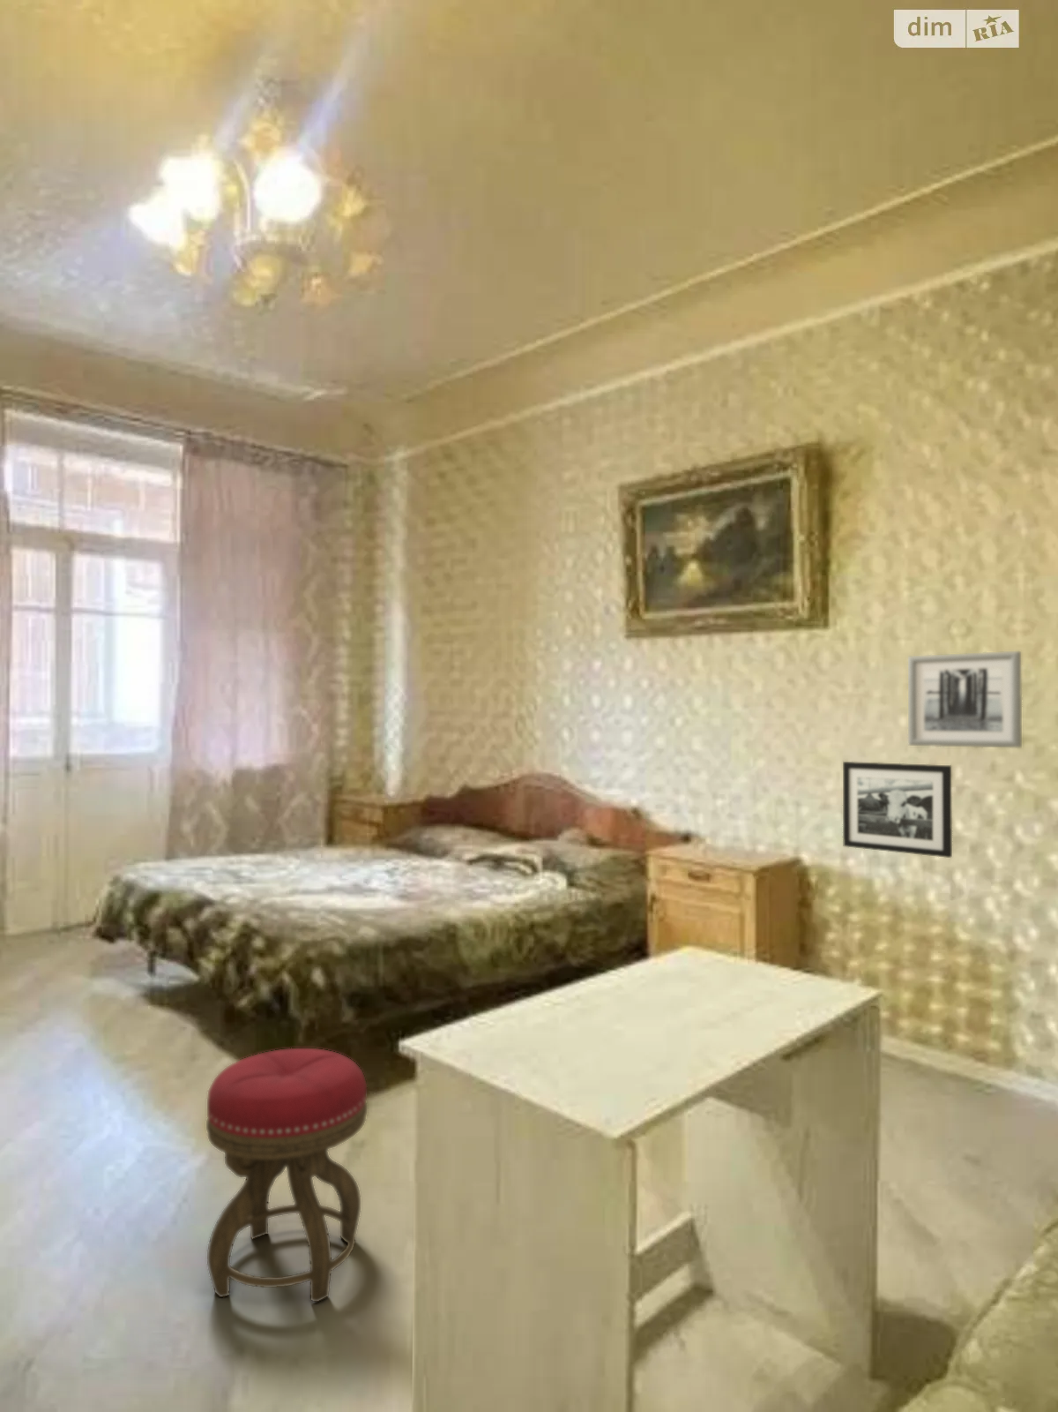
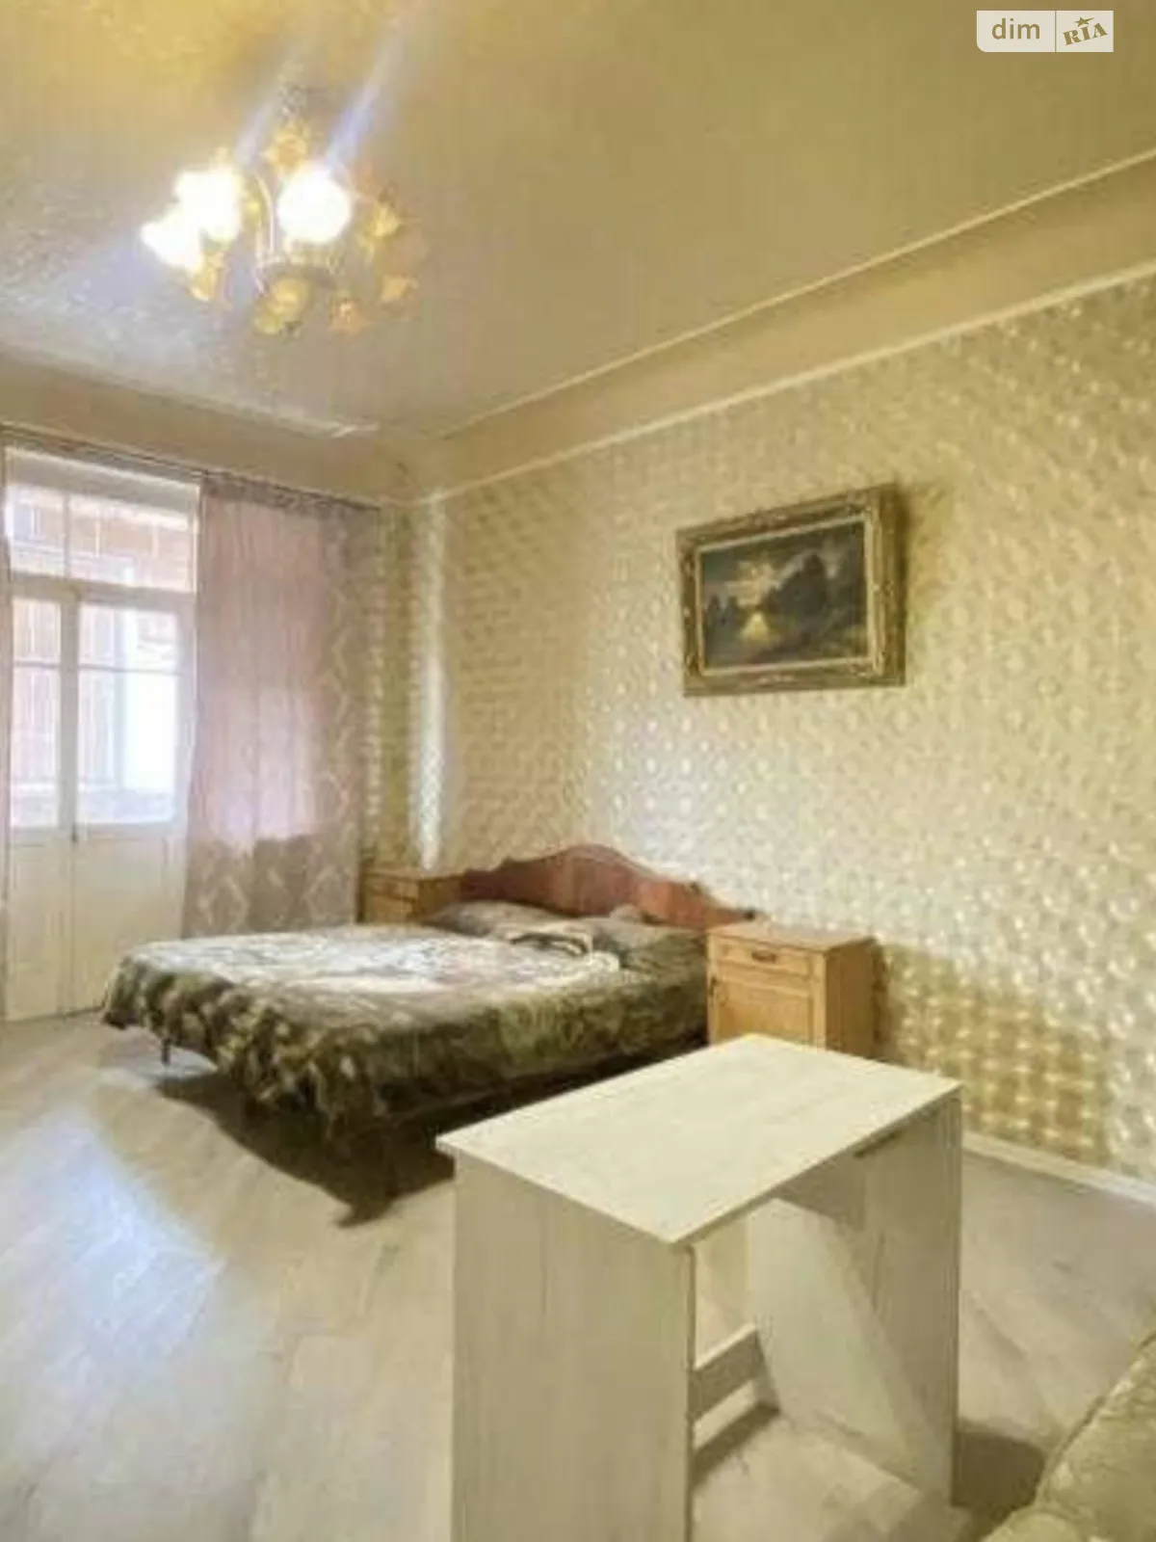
- wall art (962, 699)
- picture frame (895, 807)
- stool (288, 1165)
